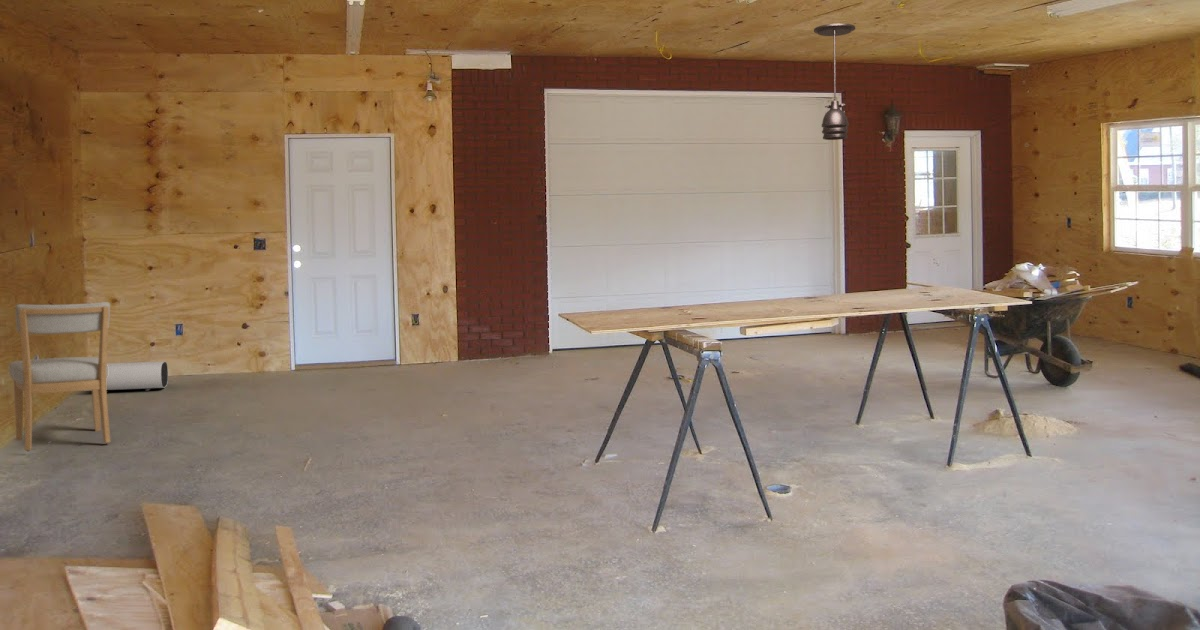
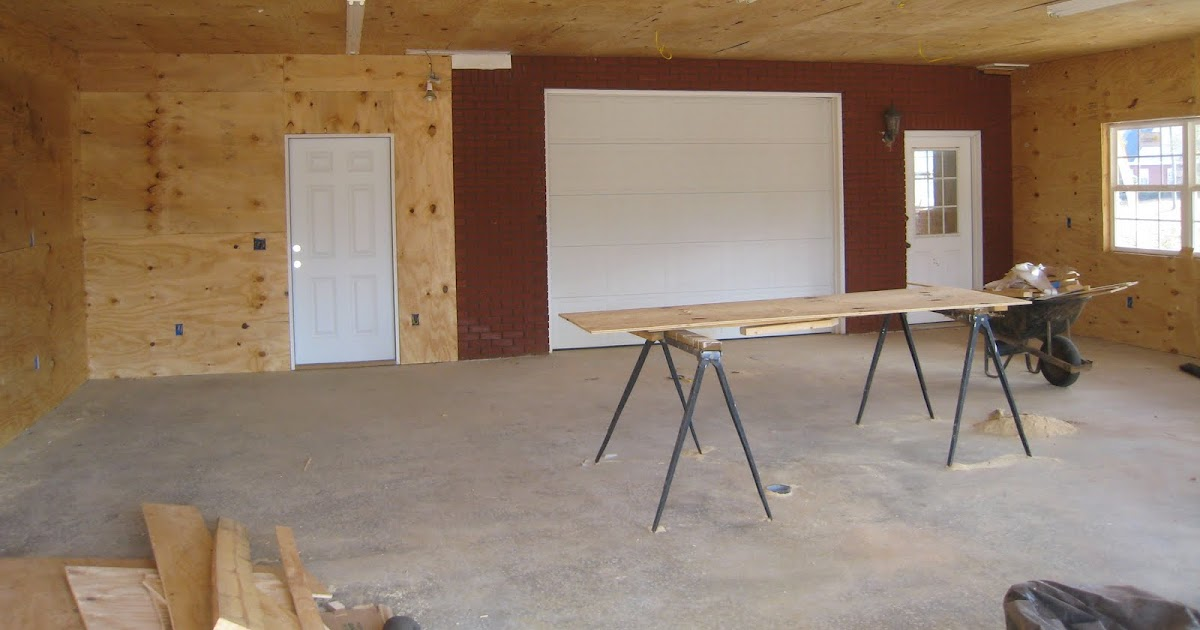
- air purifier (121, 376)
- chair (61, 373)
- light fixture (834, 80)
